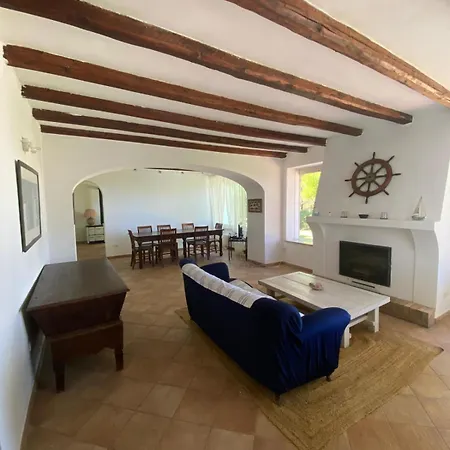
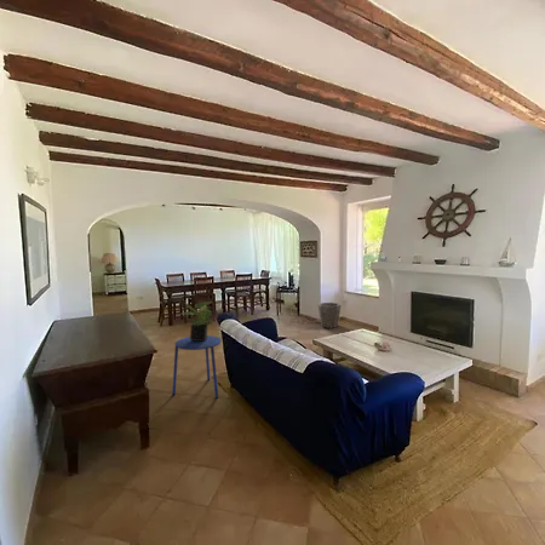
+ potted plant (196, 321)
+ side table (206, 363)
+ waste bin (328, 315)
